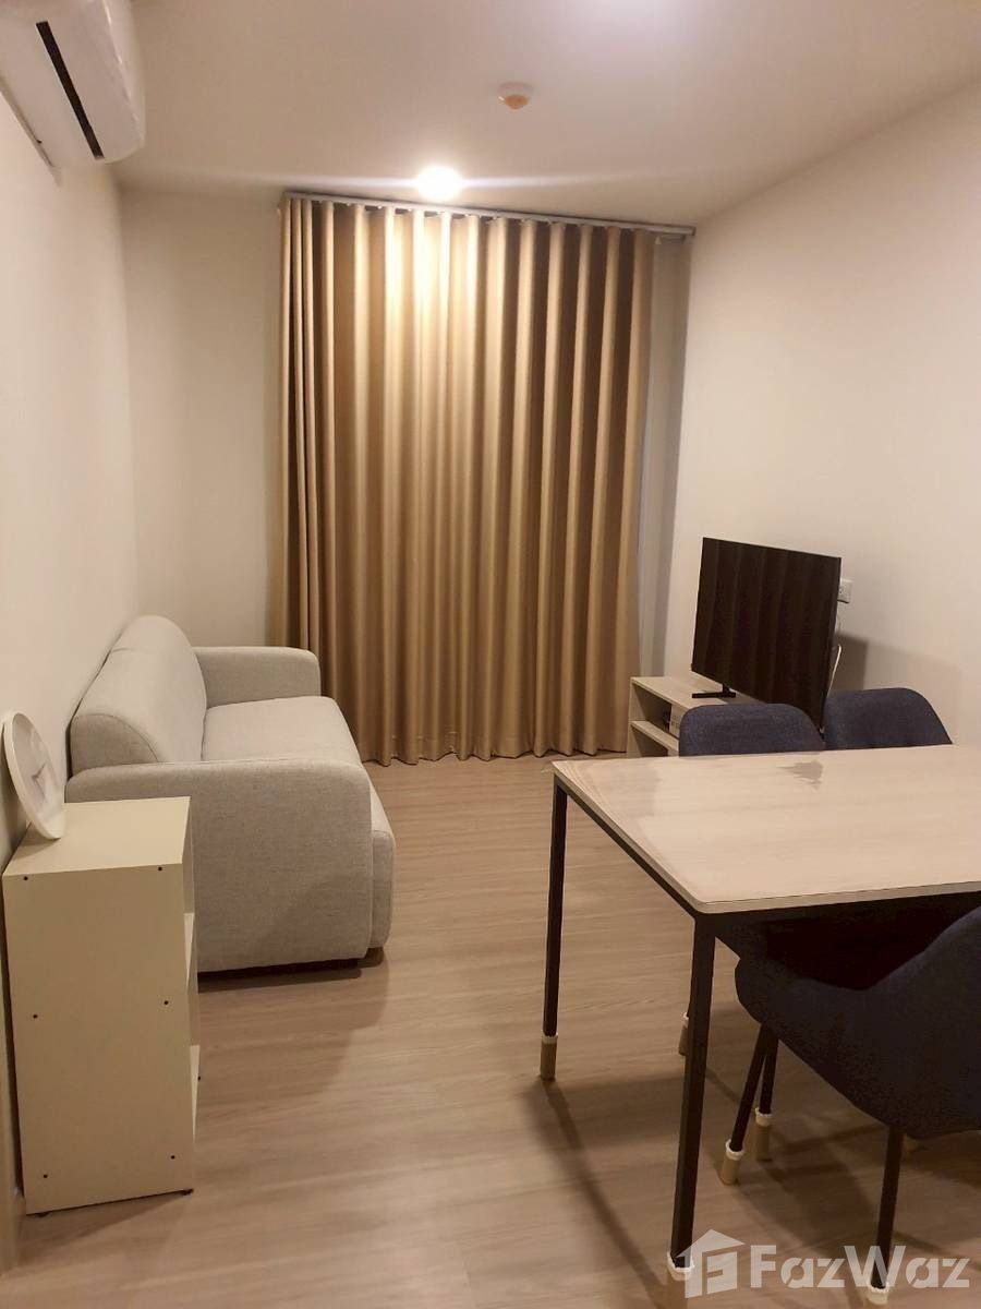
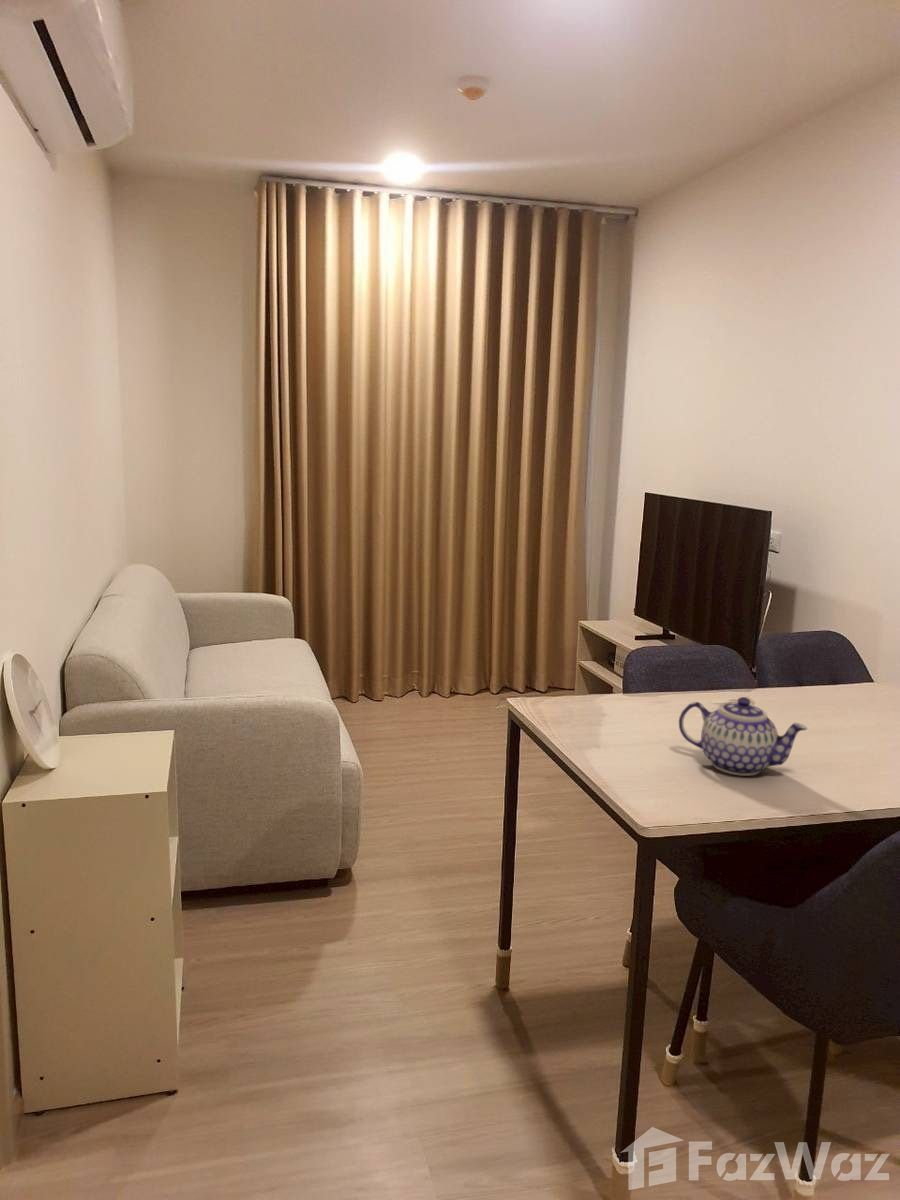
+ teapot (740, 732)
